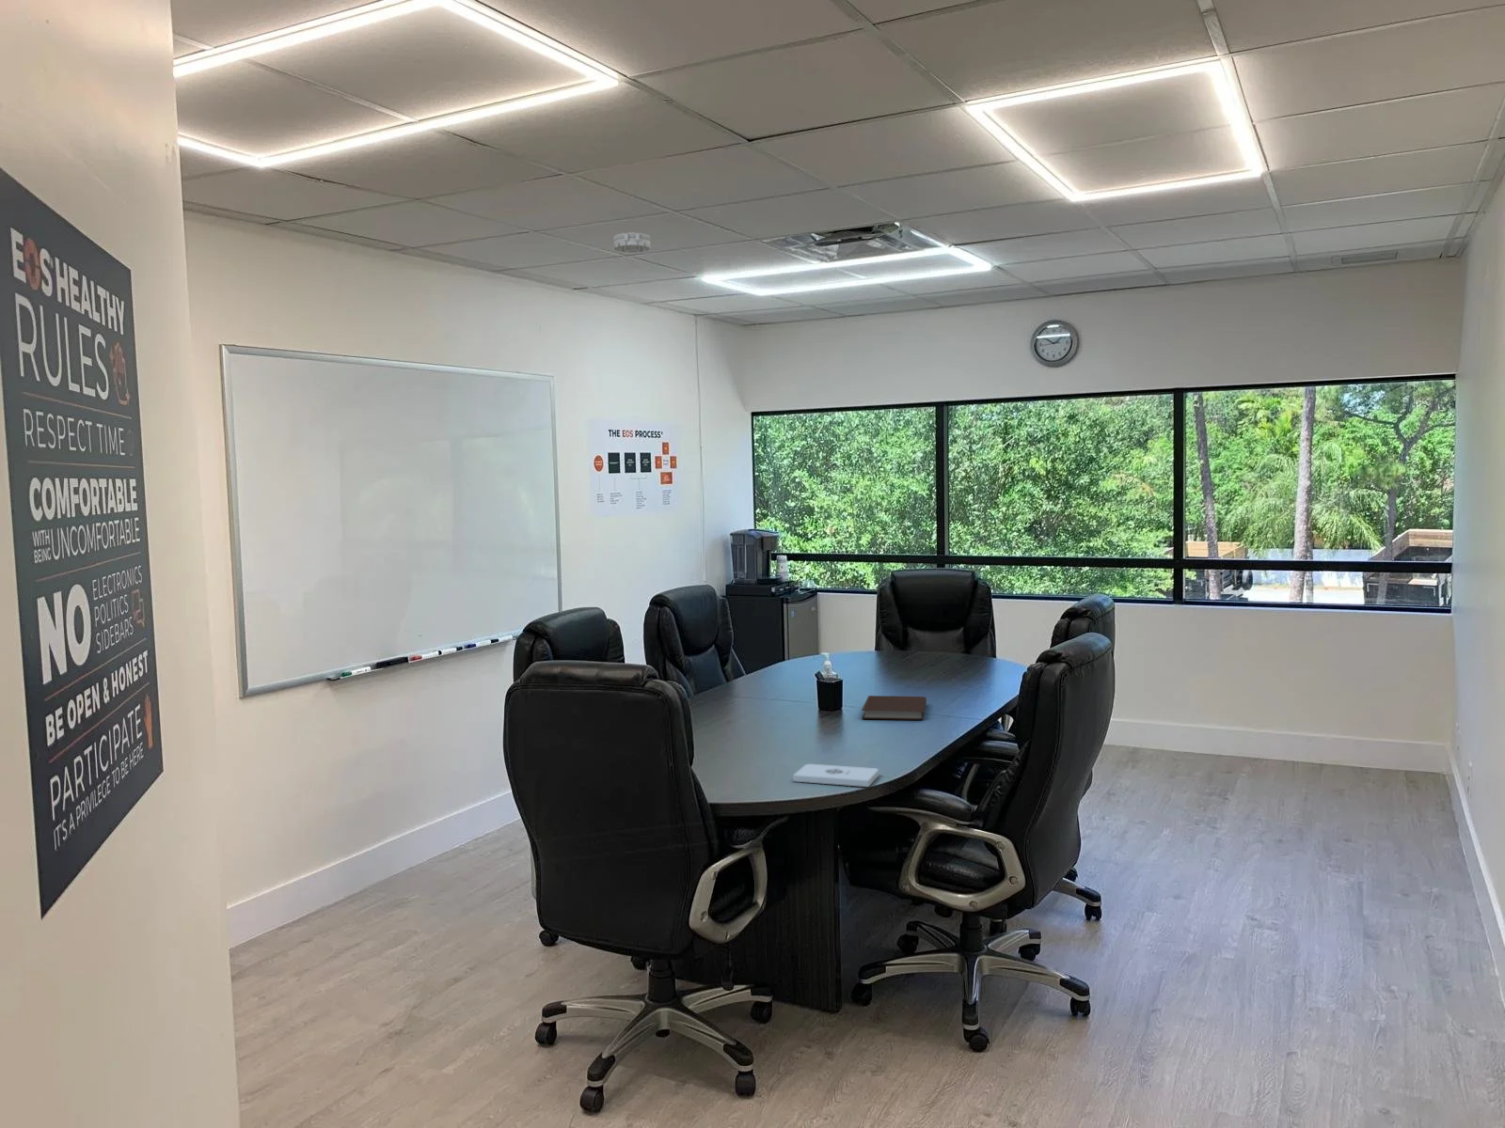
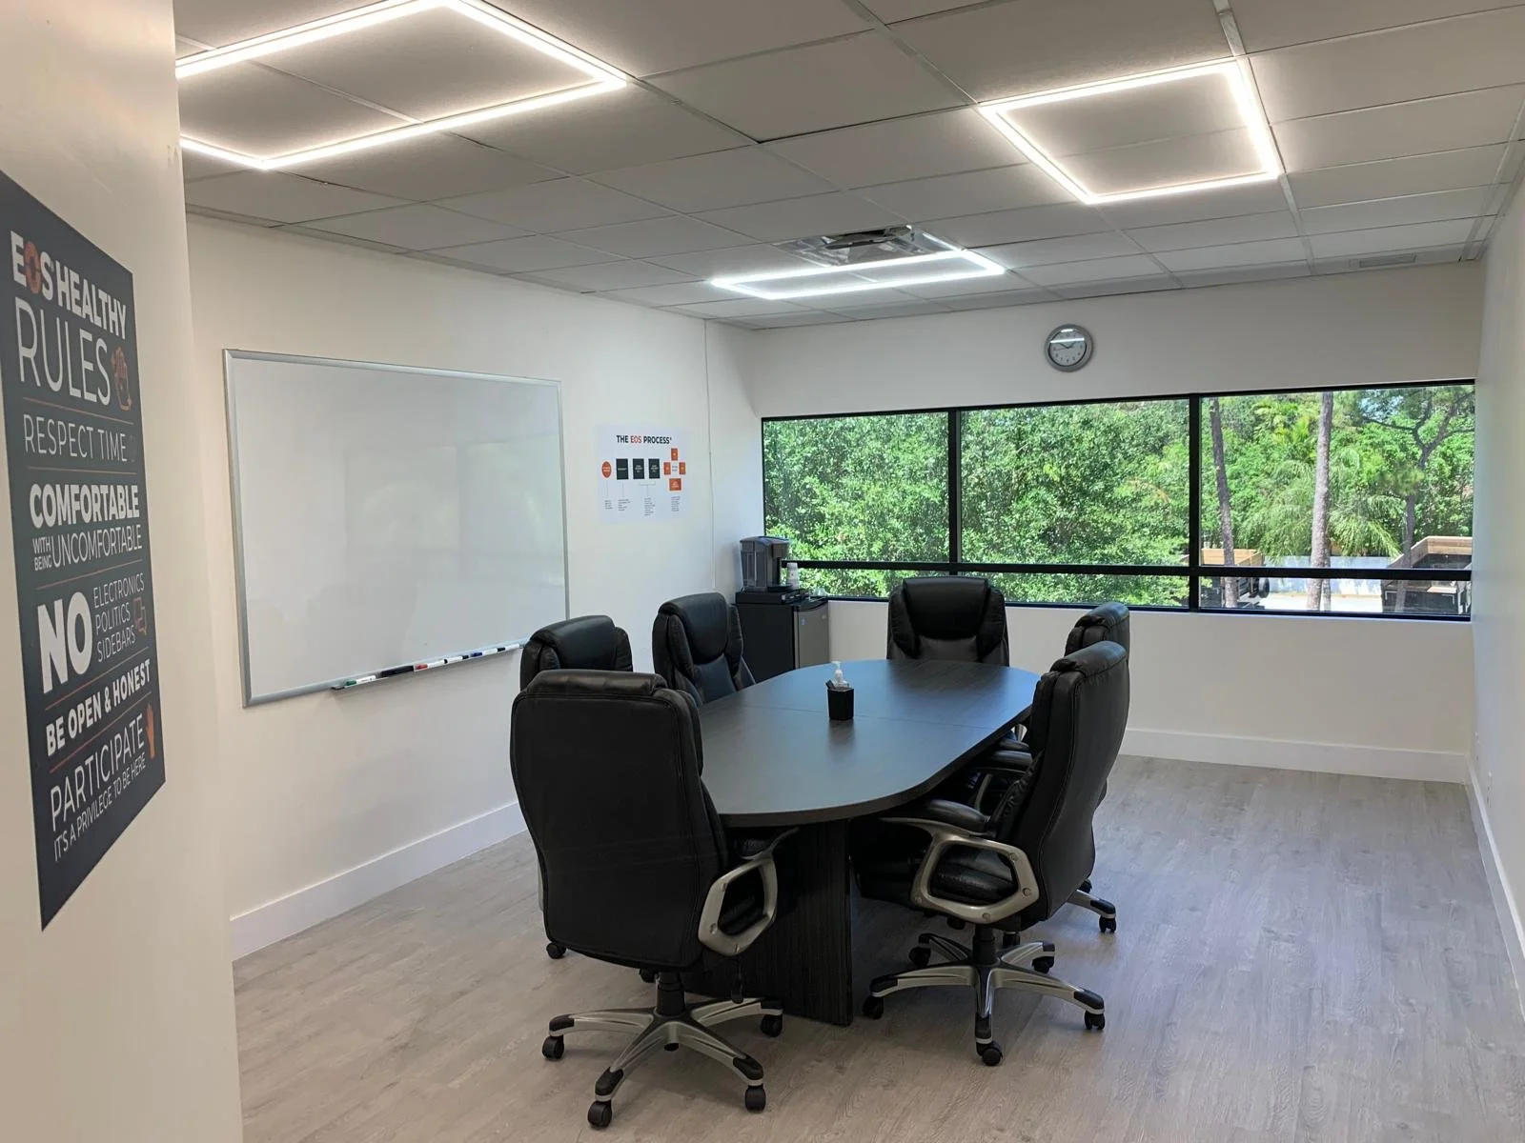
- notepad (837, 775)
- smoke detector (632, 242)
- notebook (895, 707)
